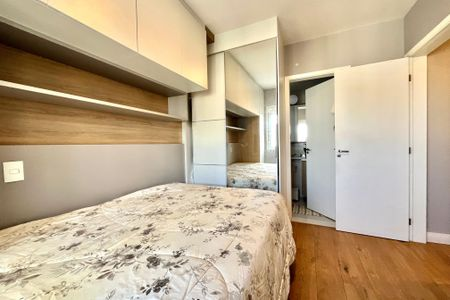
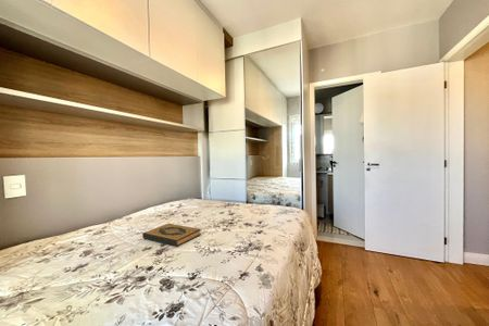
+ hardback book (172, 234)
